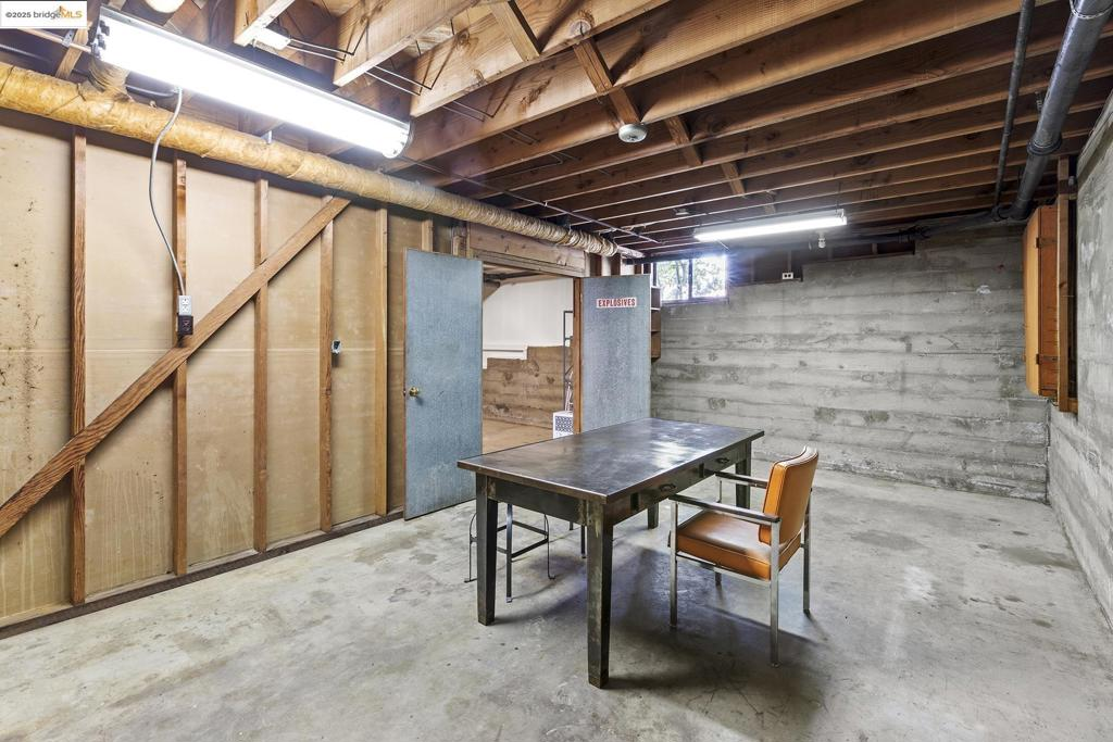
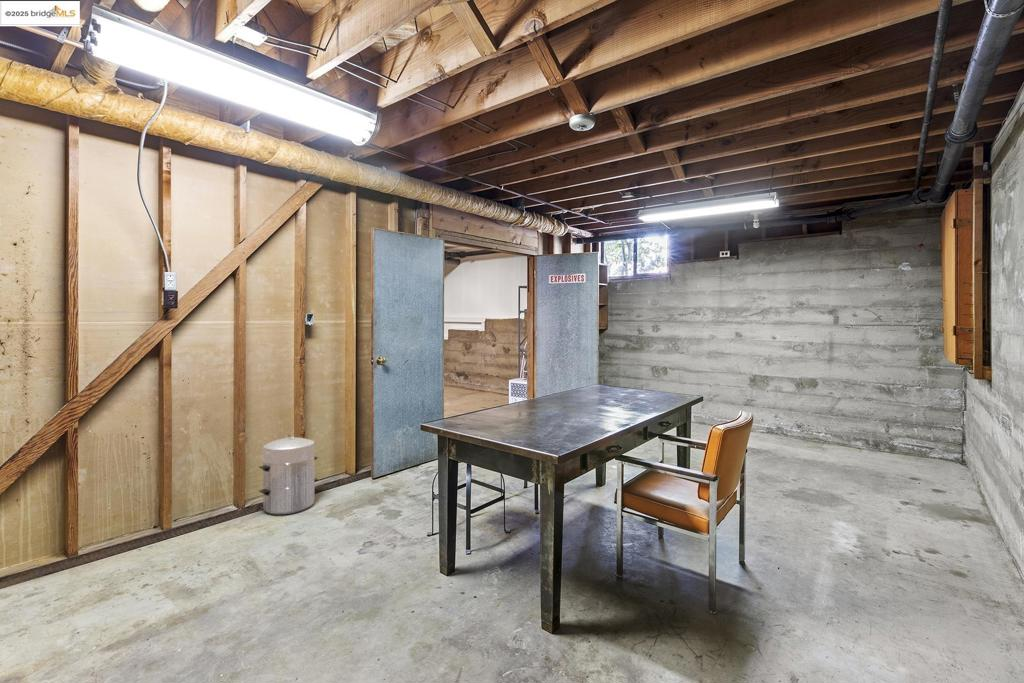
+ waste bin (289, 470)
